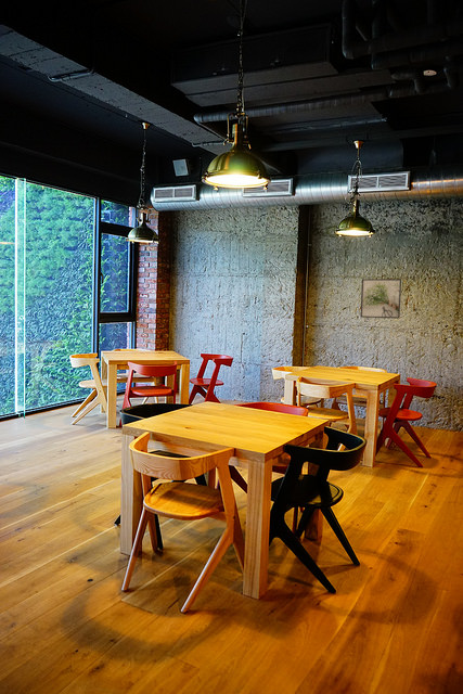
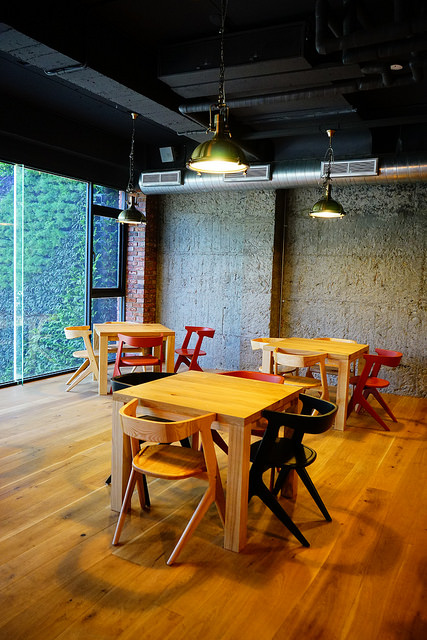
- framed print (380, 298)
